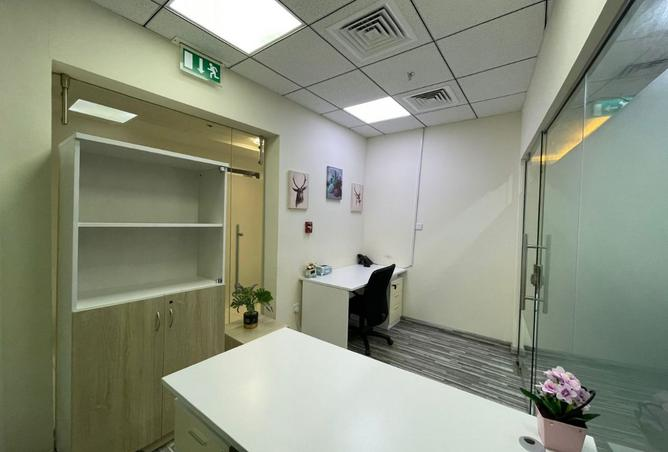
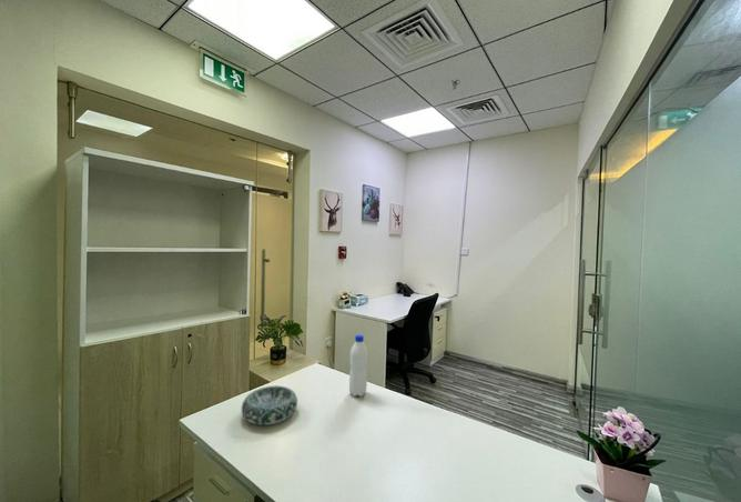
+ water bottle (358, 364)
+ decorative bowl (270, 404)
